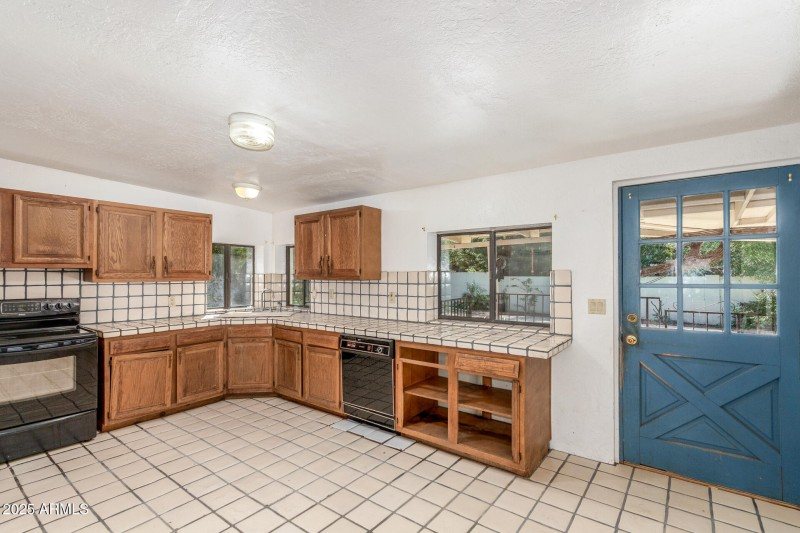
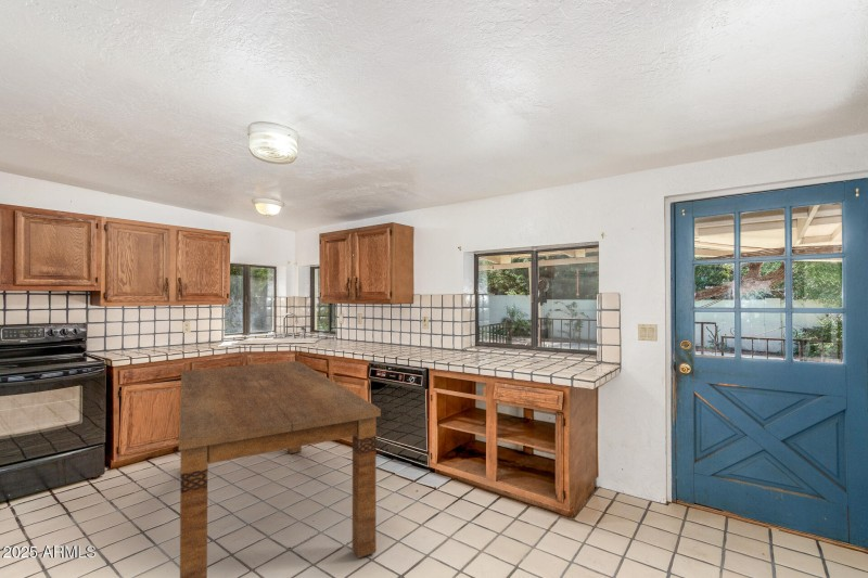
+ dining table (260, 445)
